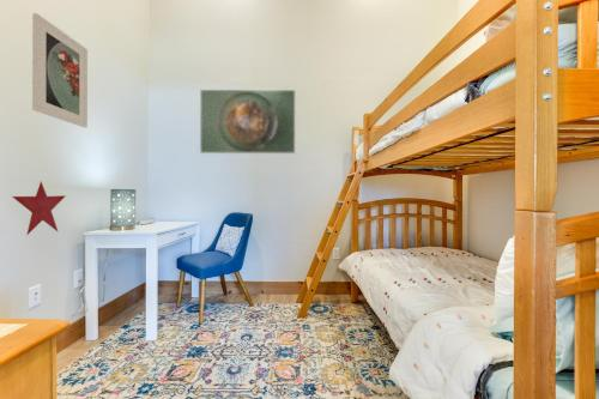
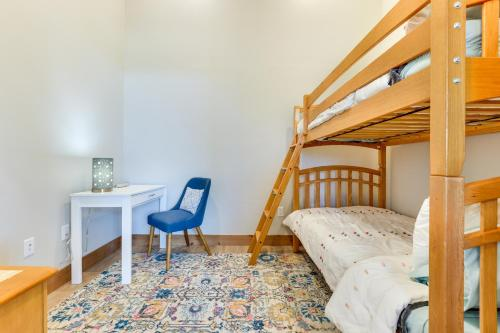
- decorative star (41, 207)
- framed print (248, 121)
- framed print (62, 75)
